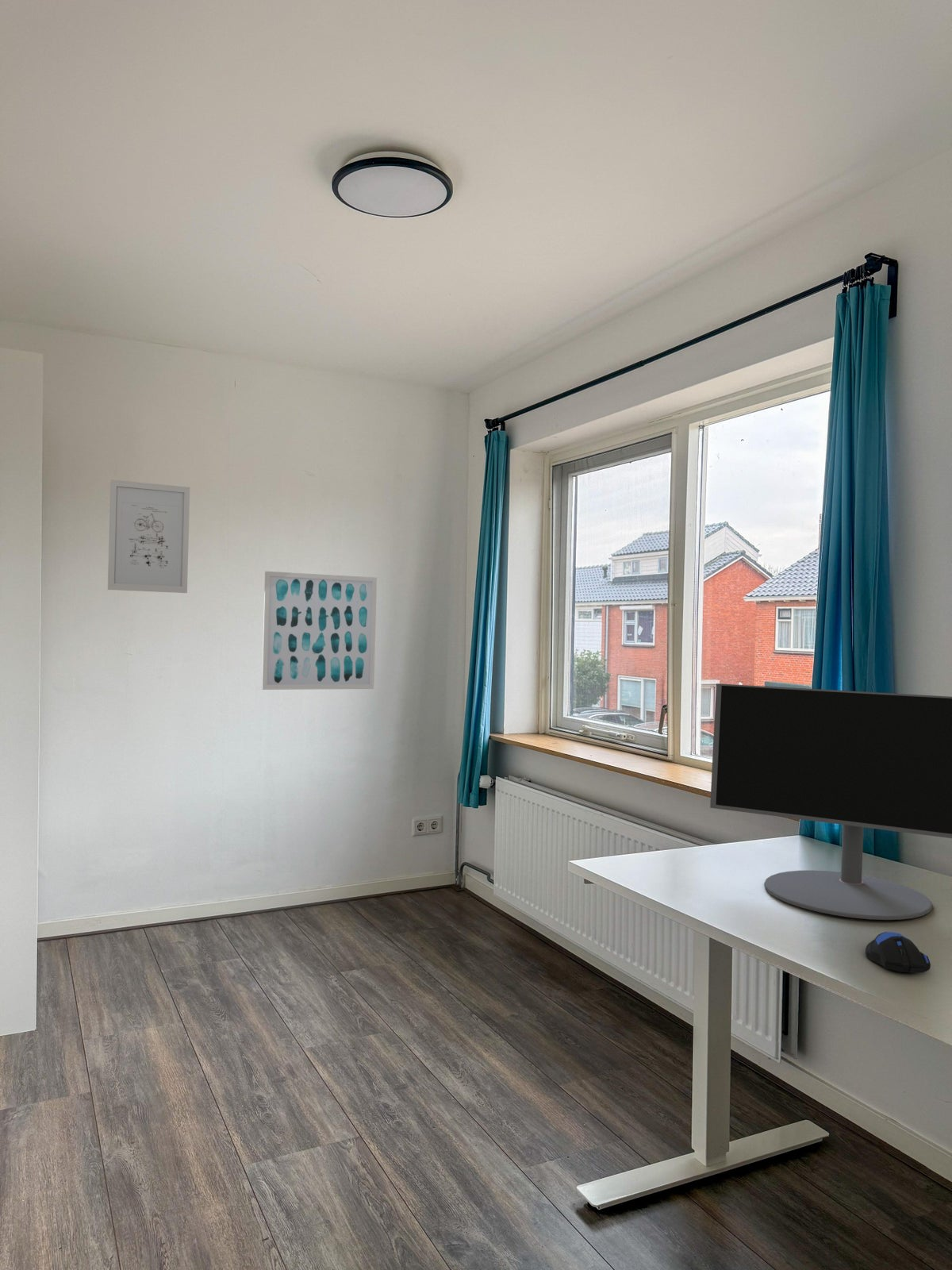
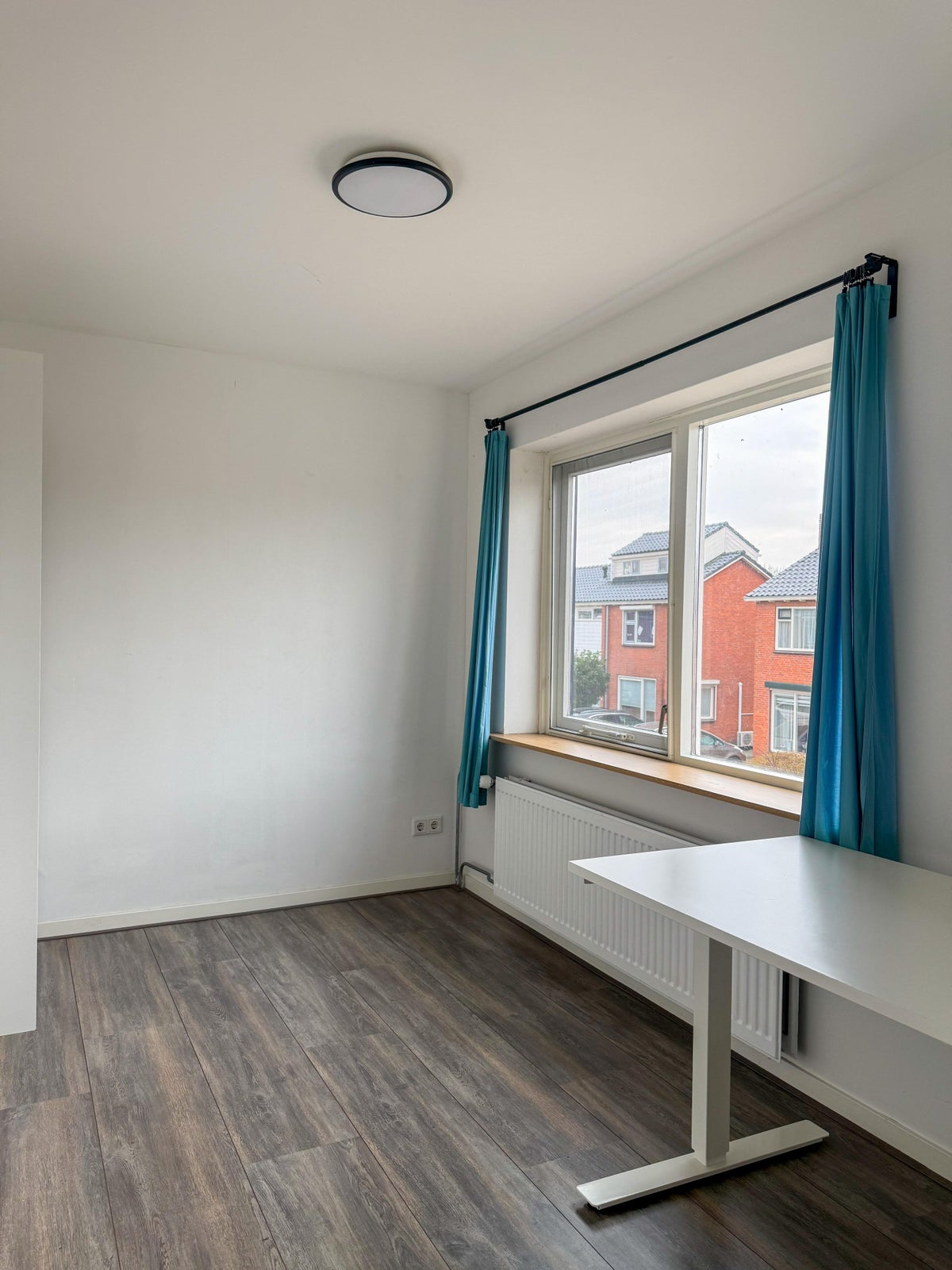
- wall art (321, 632)
- computer monitor (848, 792)
- wall art (149, 537)
- computer mouse (896, 948)
